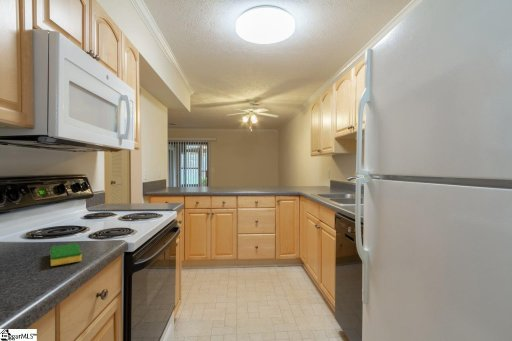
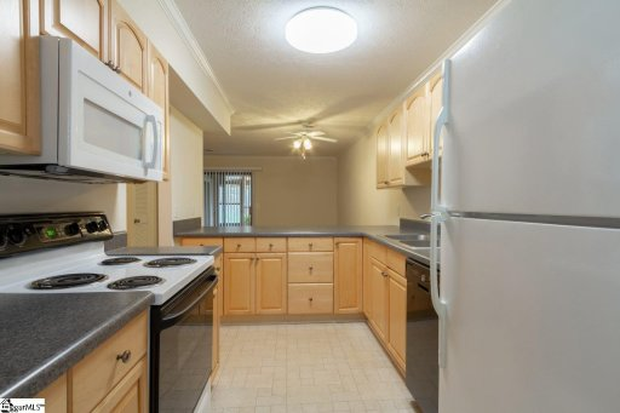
- dish sponge (65, 253)
